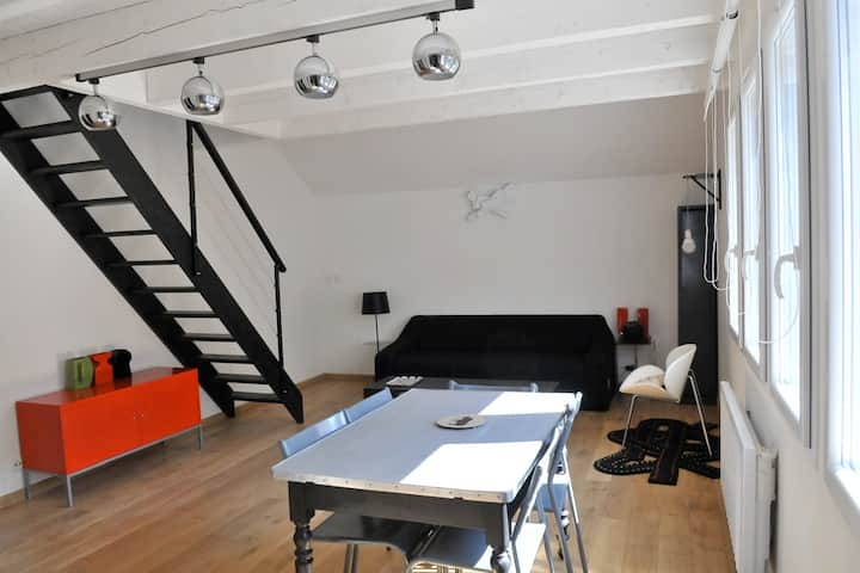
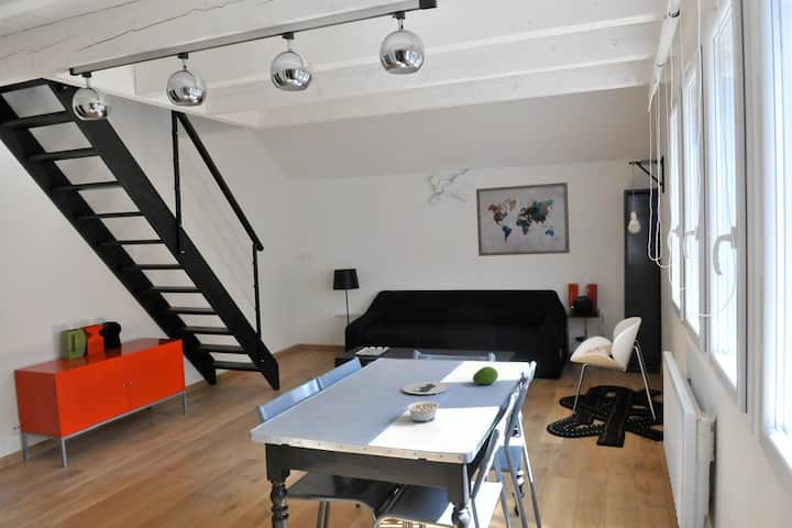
+ legume (422, 410)
+ wall art (521, 220)
+ fruit (485, 375)
